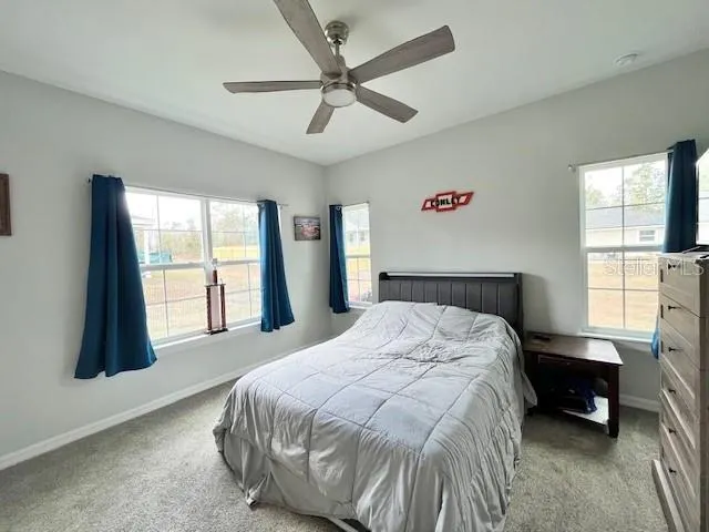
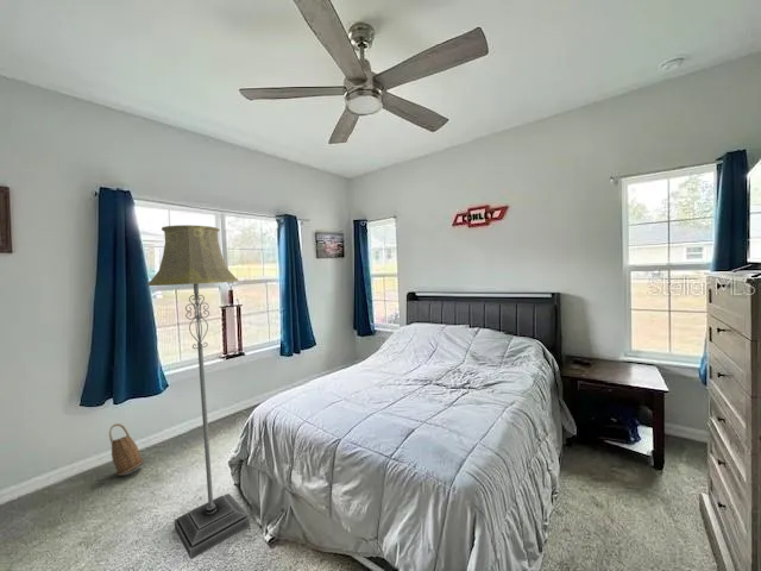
+ basket (126, 448)
+ floor lamp (201, 381)
